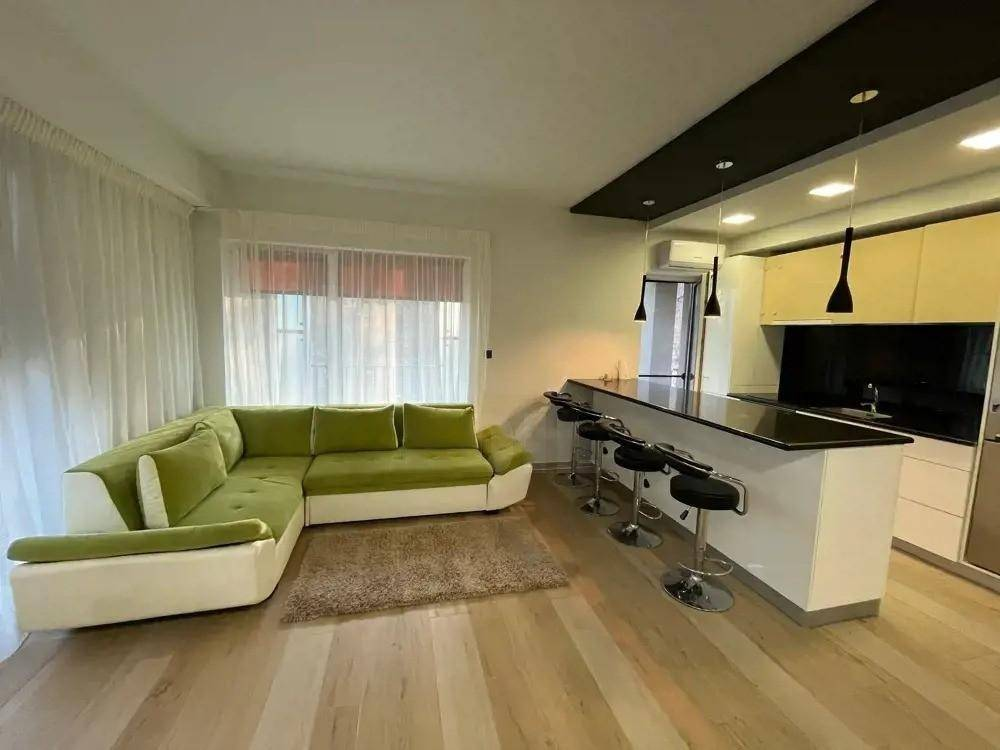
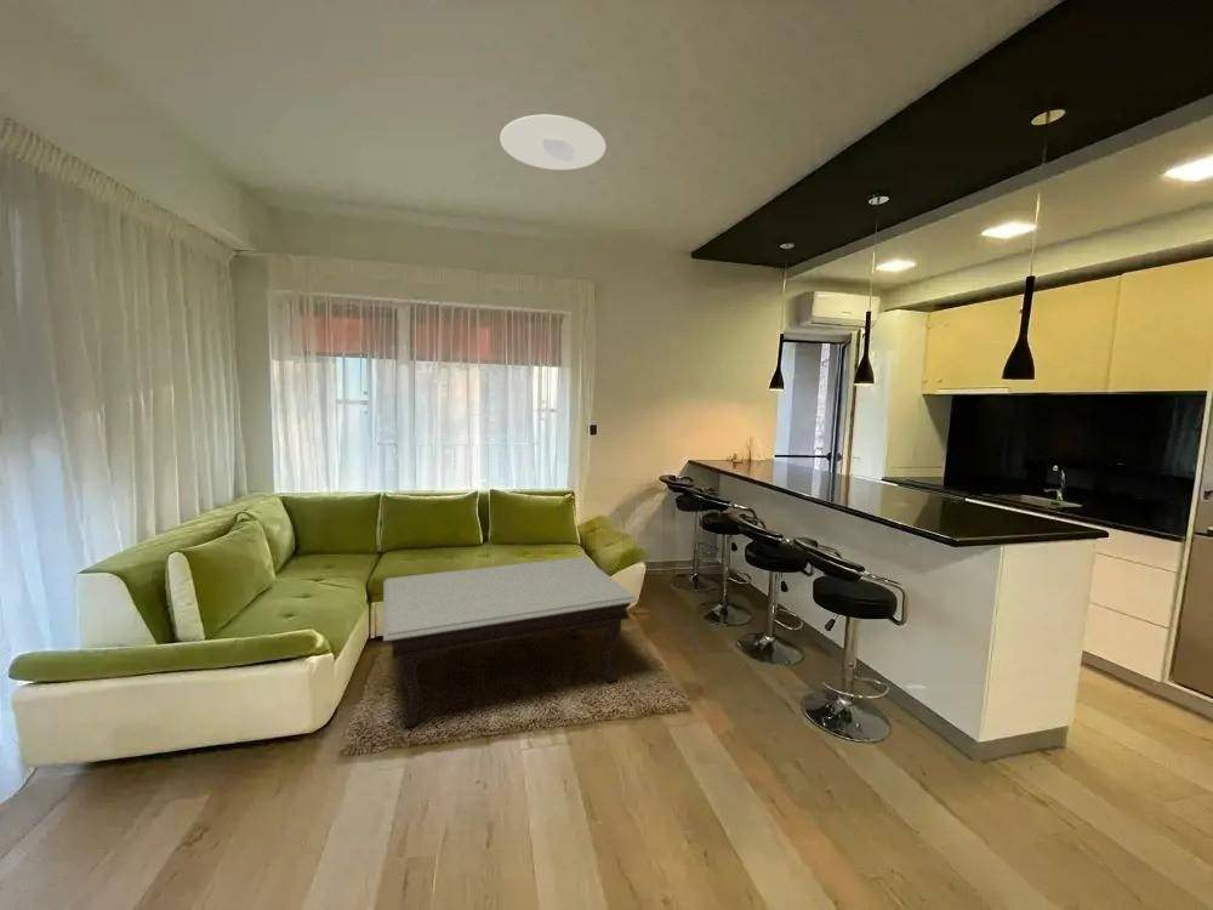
+ coffee table (506, 630)
+ ceiling light (553, 138)
